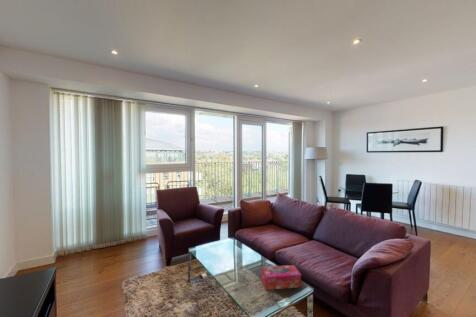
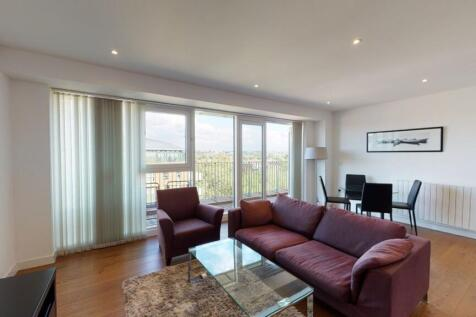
- tissue box (280, 276)
